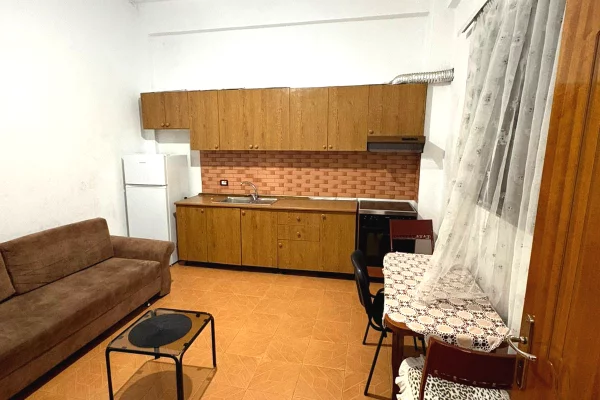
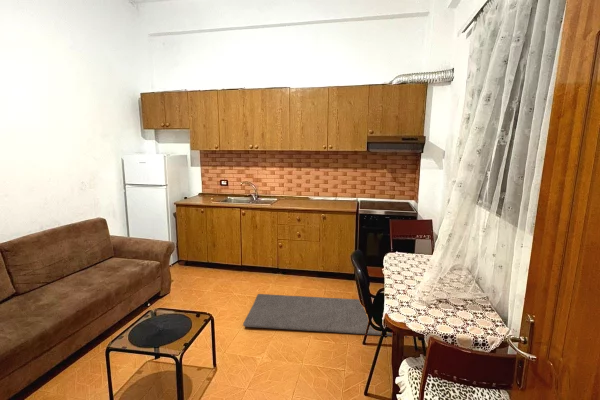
+ rug (330, 313)
